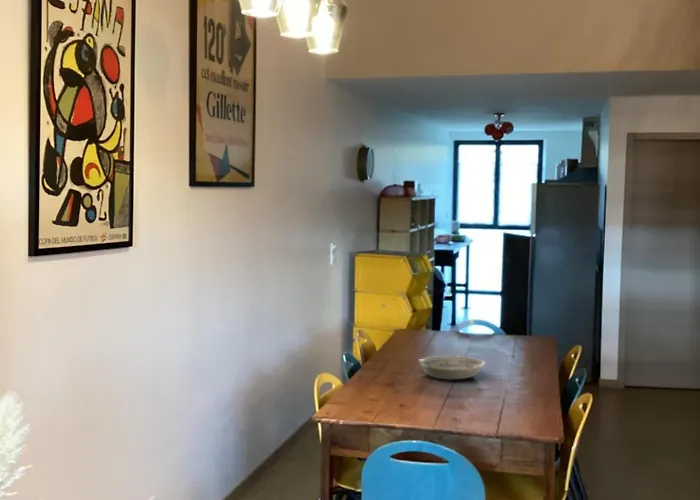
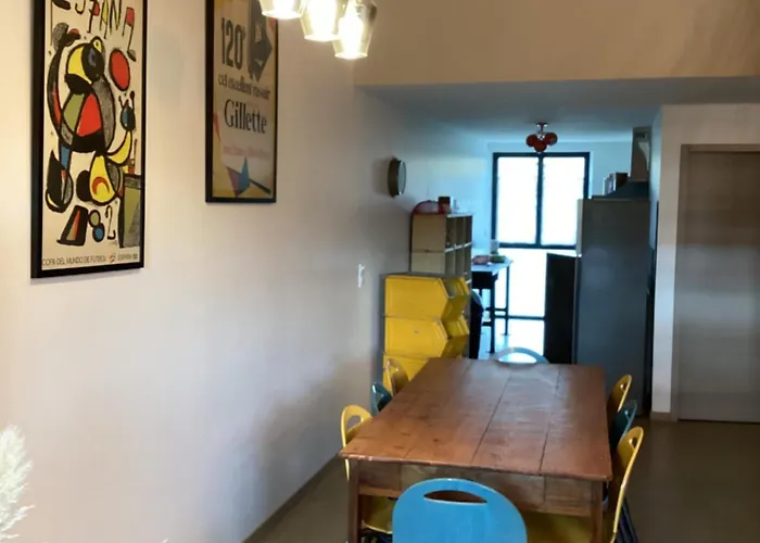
- bowl (451, 368)
